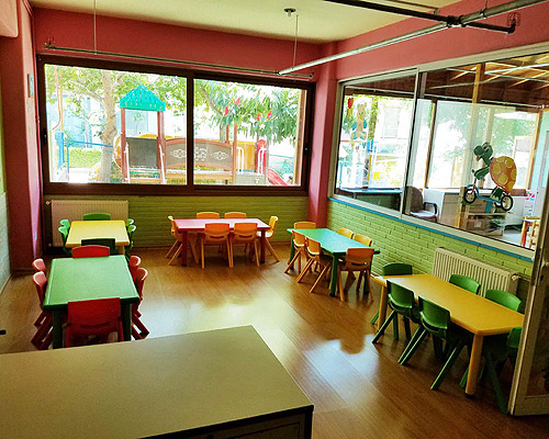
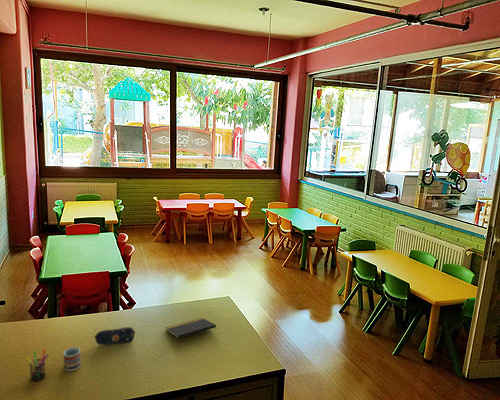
+ pen holder (38, 363)
+ pencil case (115, 336)
+ notepad (190, 327)
+ cup (72, 357)
